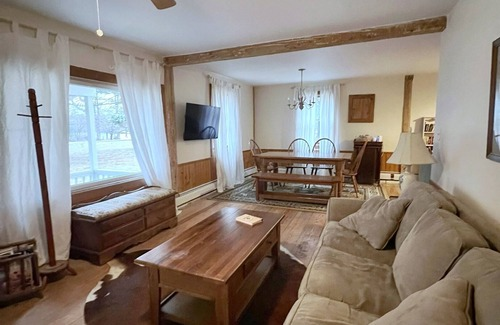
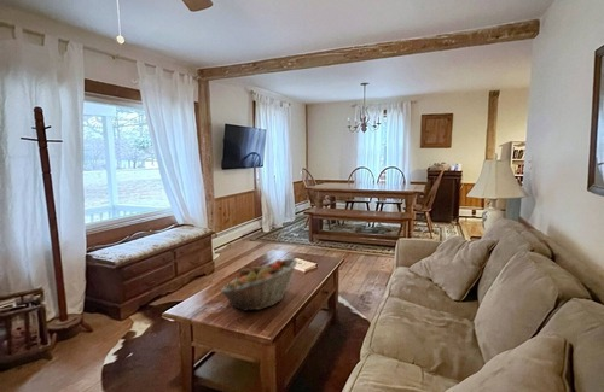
+ fruit basket (261, 280)
